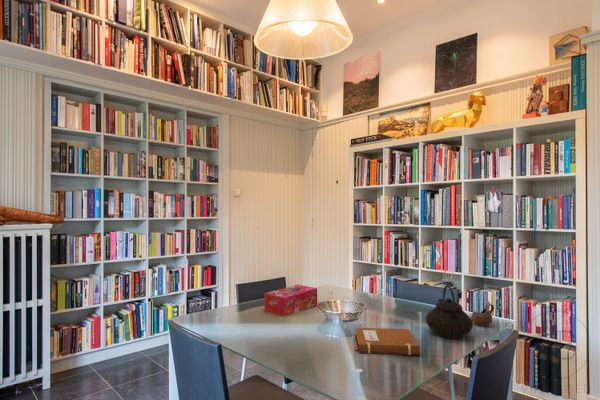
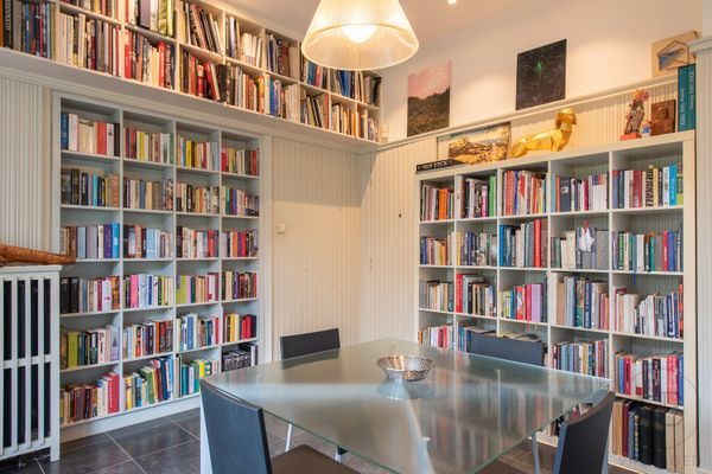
- tissue box (291, 299)
- teapot (447, 308)
- notebook (383, 340)
- cup (484, 314)
